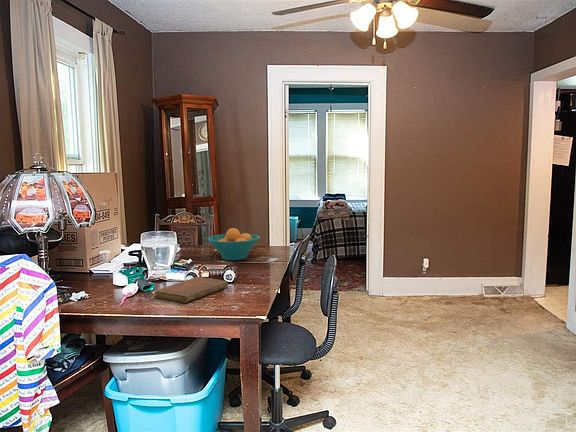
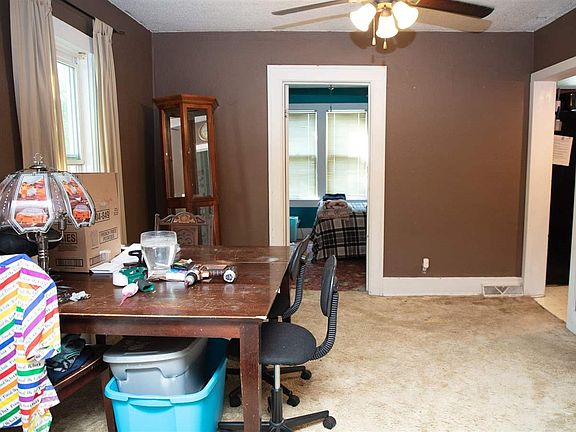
- fruit bowl (234, 243)
- notebook (192, 288)
